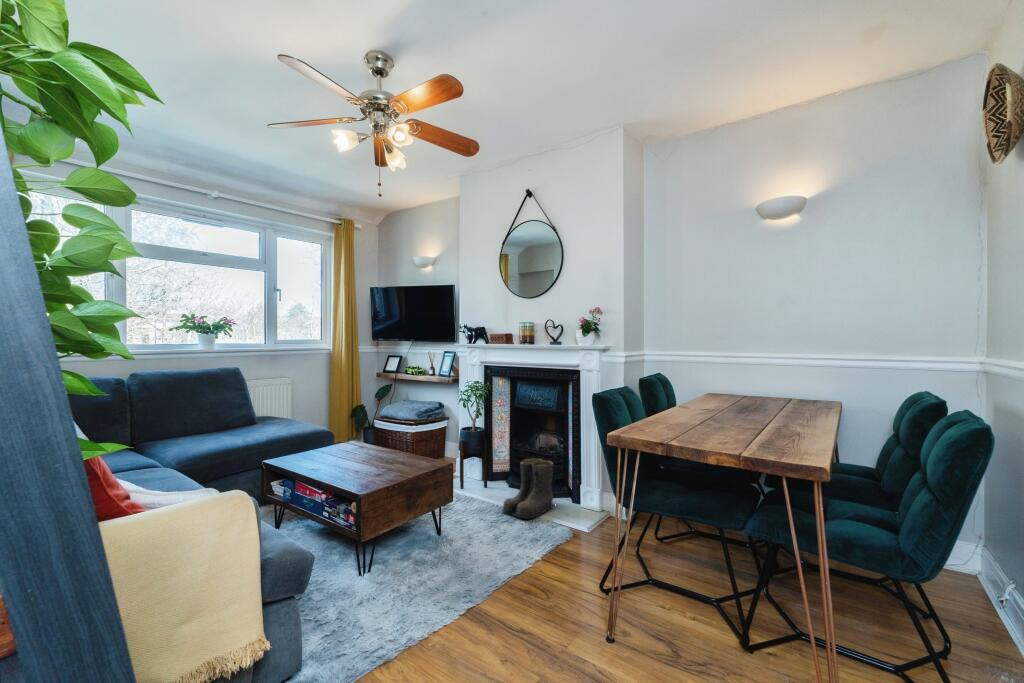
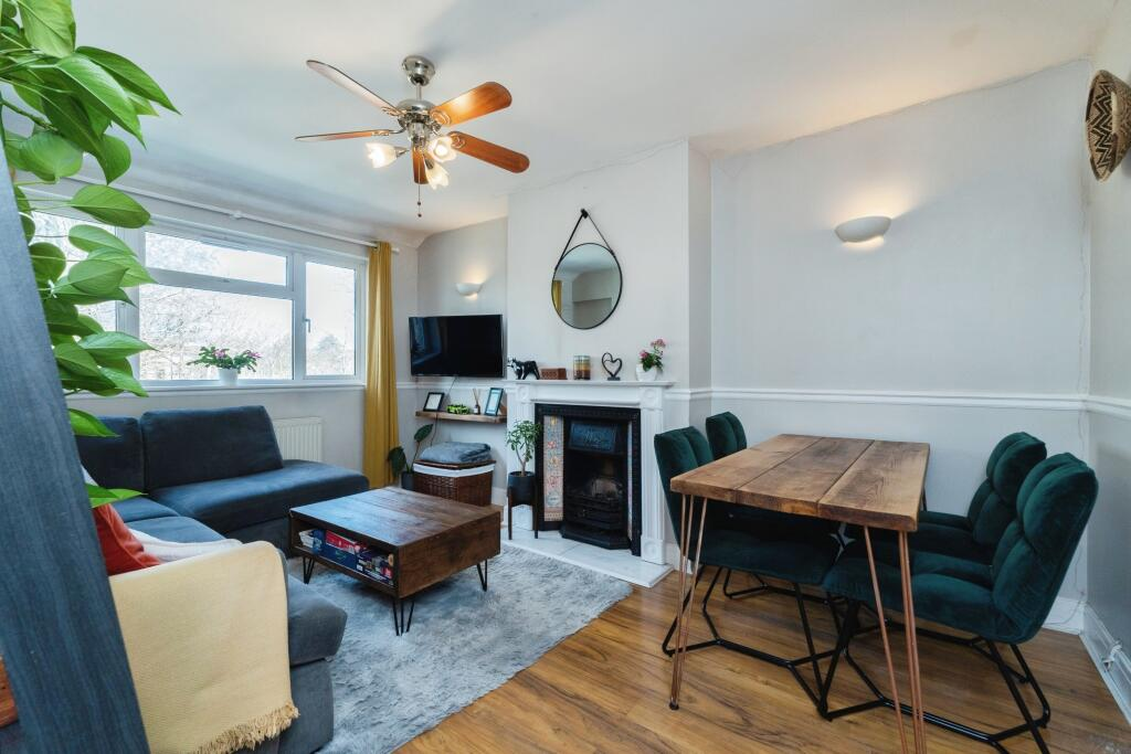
- boots (528, 486)
